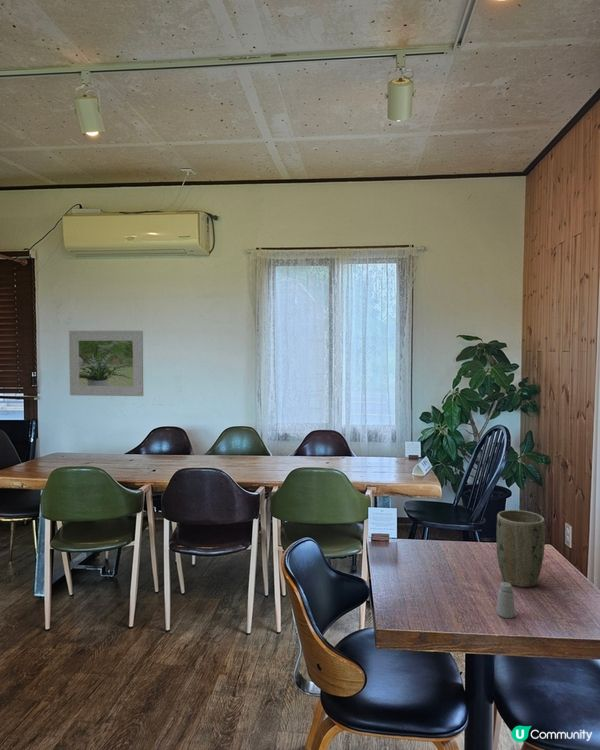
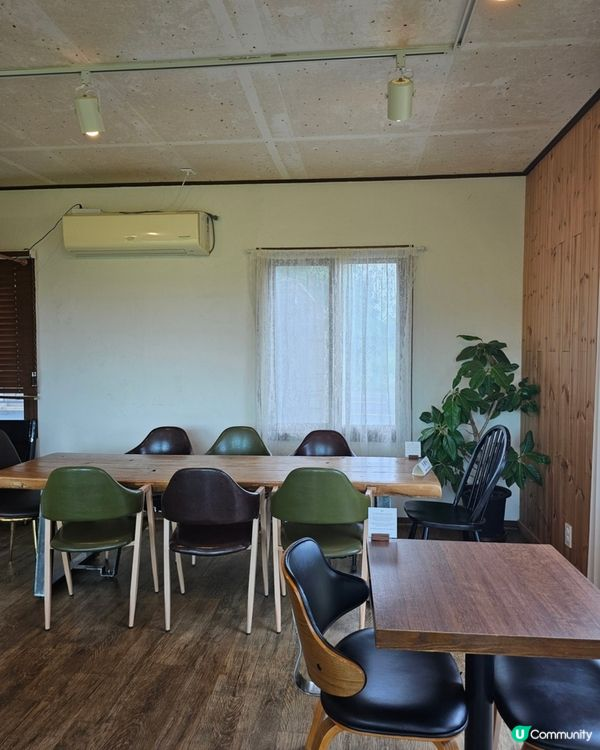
- saltshaker (505, 598)
- plant pot (520, 548)
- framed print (106, 363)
